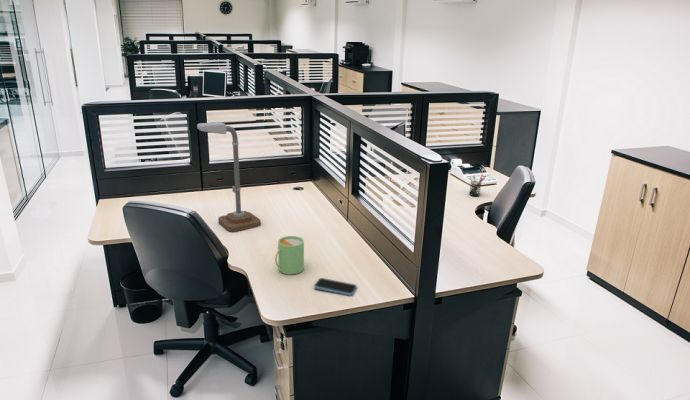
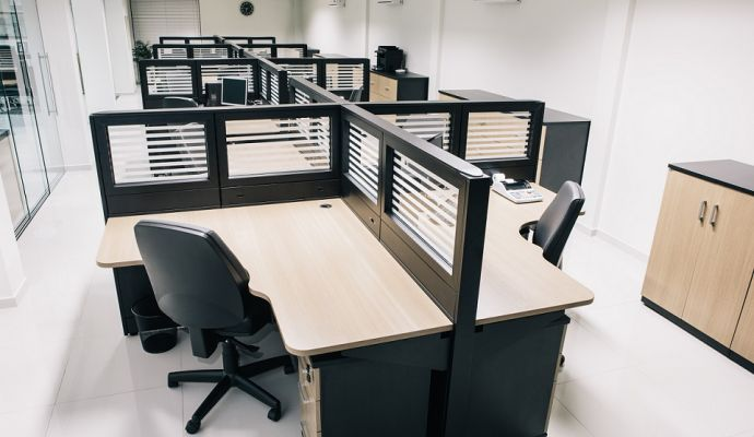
- smartphone (335, 286)
- desk lamp (234, 175)
- mug (288, 255)
- pen holder (475, 184)
